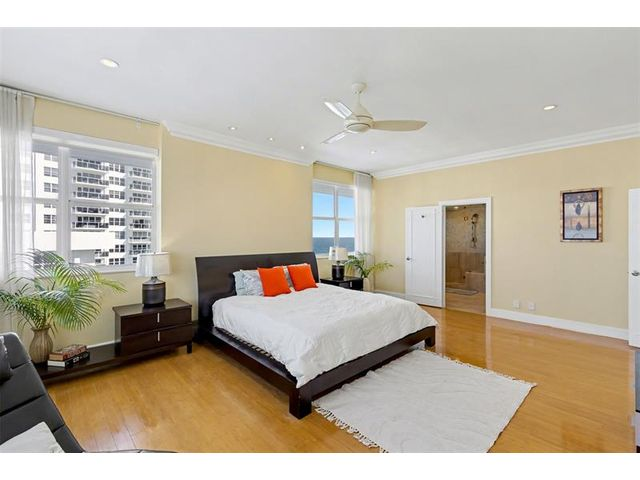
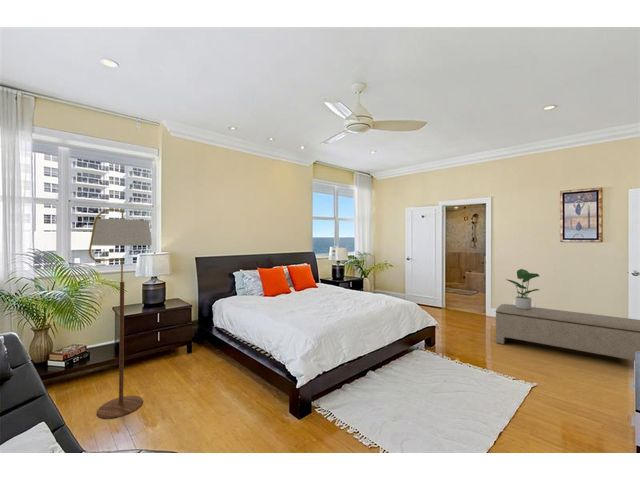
+ potted plant (522, 289)
+ floor lamp (120, 309)
+ bench (569, 332)
